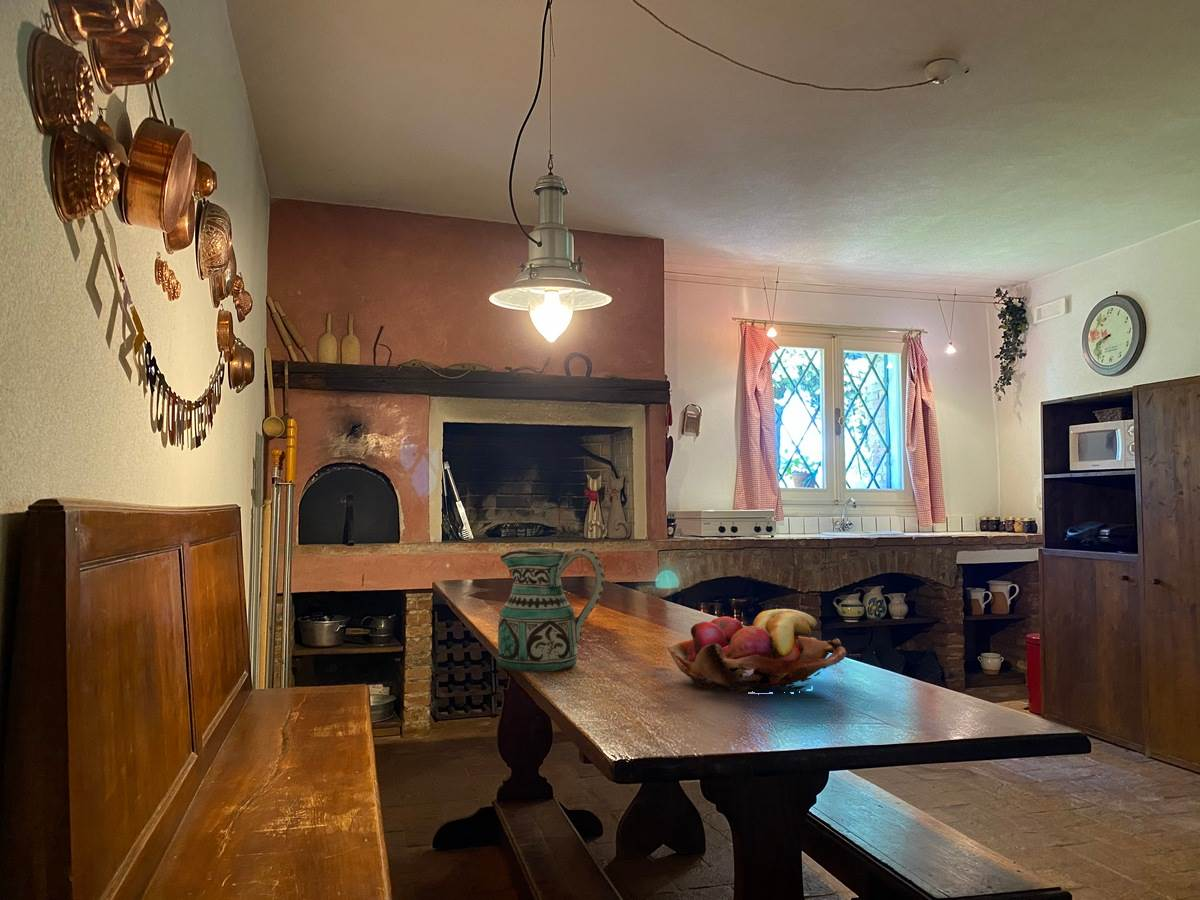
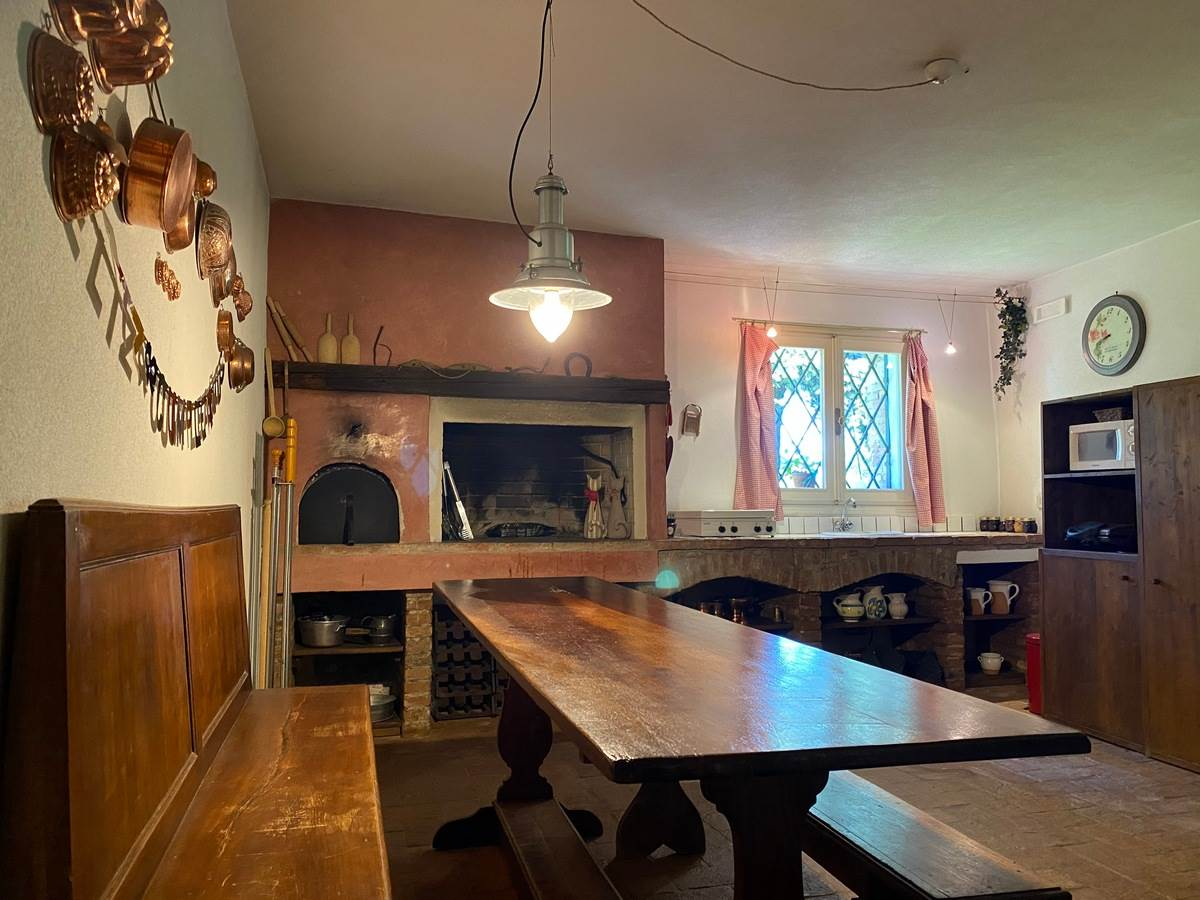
- fruit basket (757, 647)
- ceramic pitcher (544, 606)
